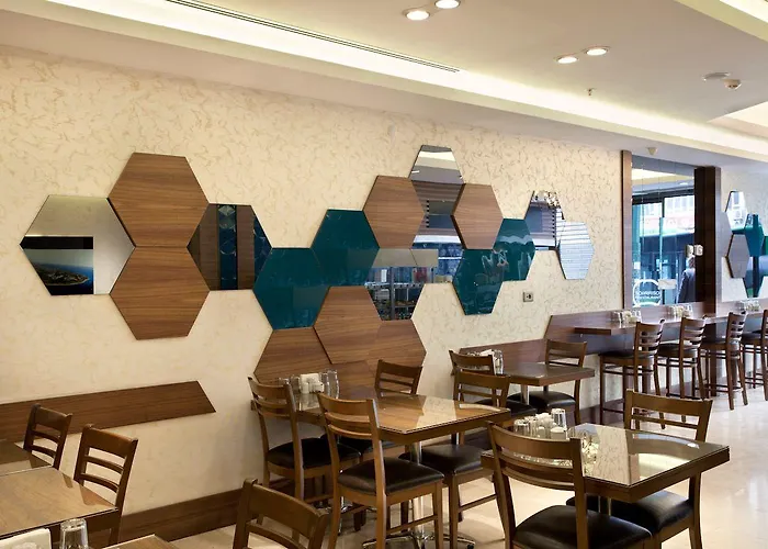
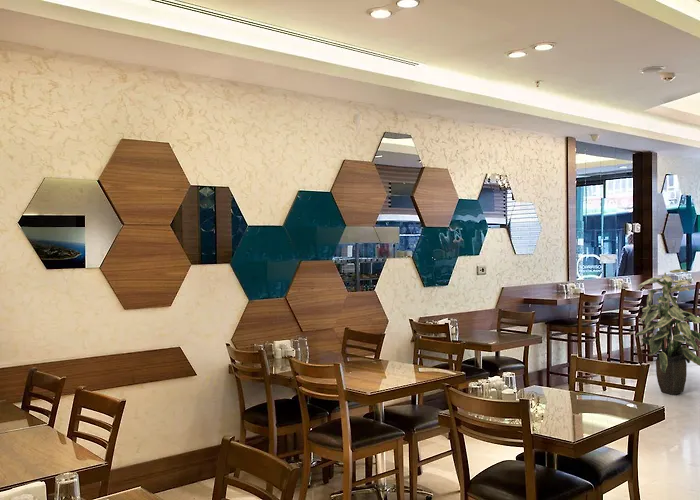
+ indoor plant (673, 332)
